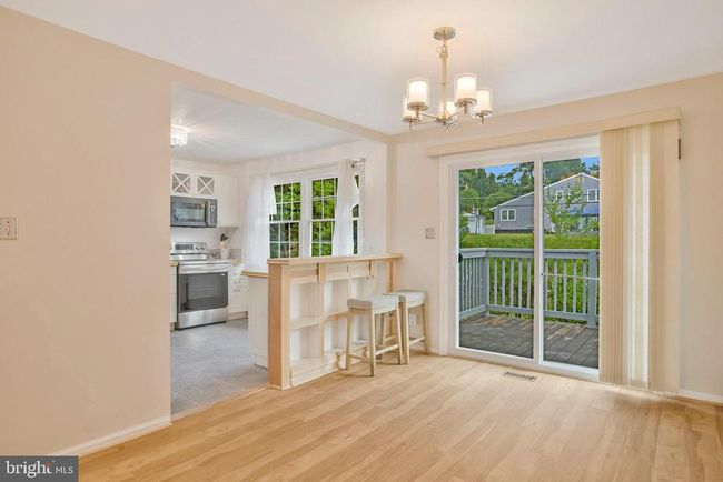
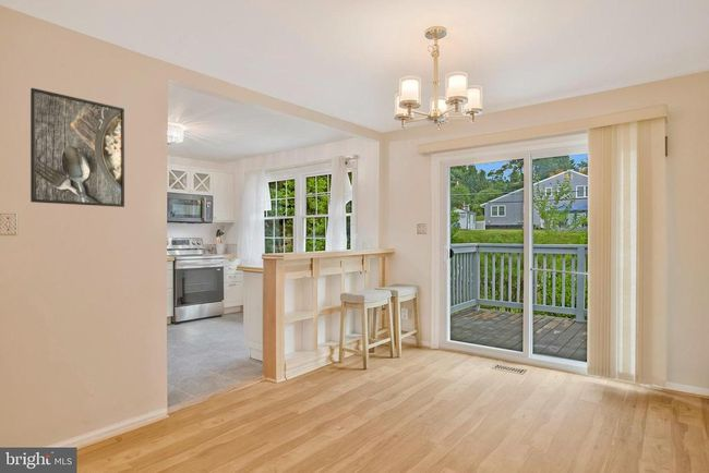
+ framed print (81, 151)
